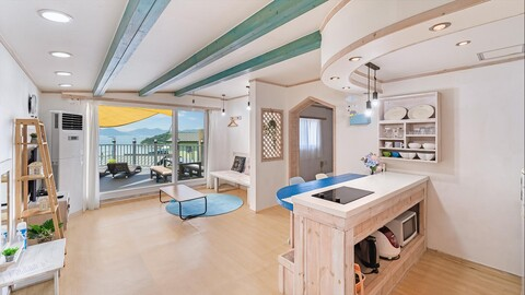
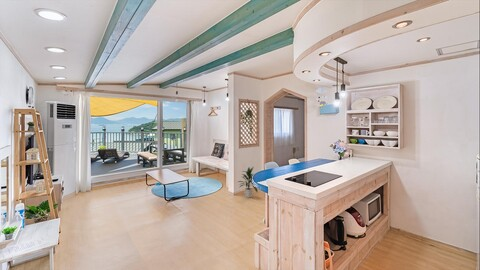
+ indoor plant (248, 182)
